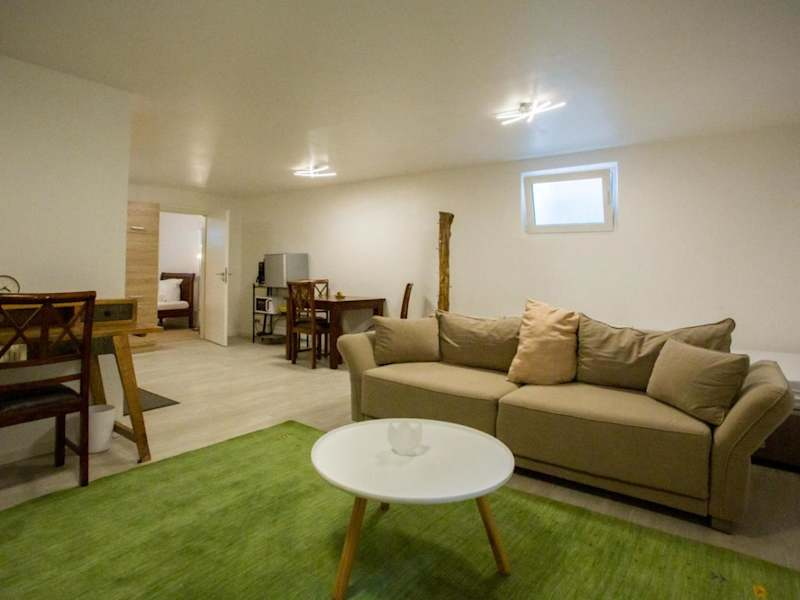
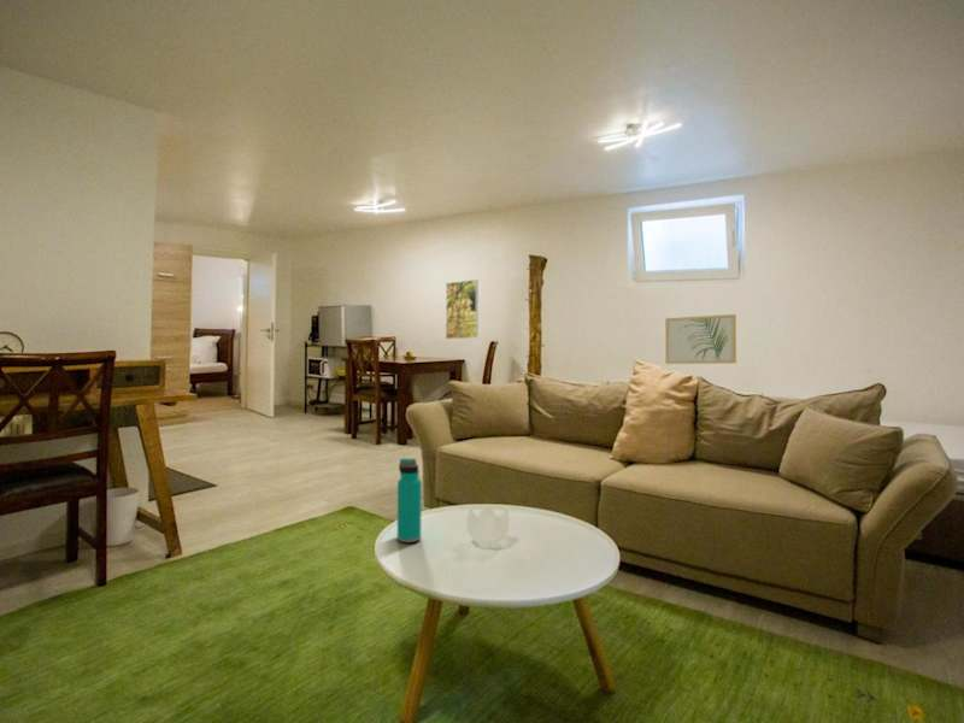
+ wall art (699, 340)
+ water bottle (408, 498)
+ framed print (462, 310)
